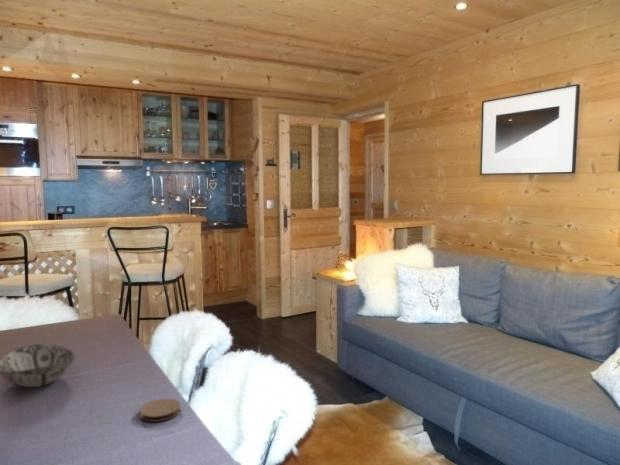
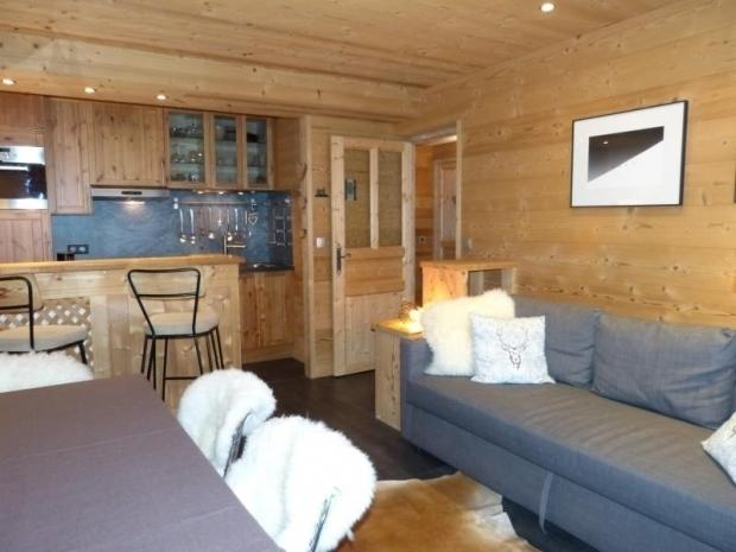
- coaster (160, 409)
- decorative bowl (37, 368)
